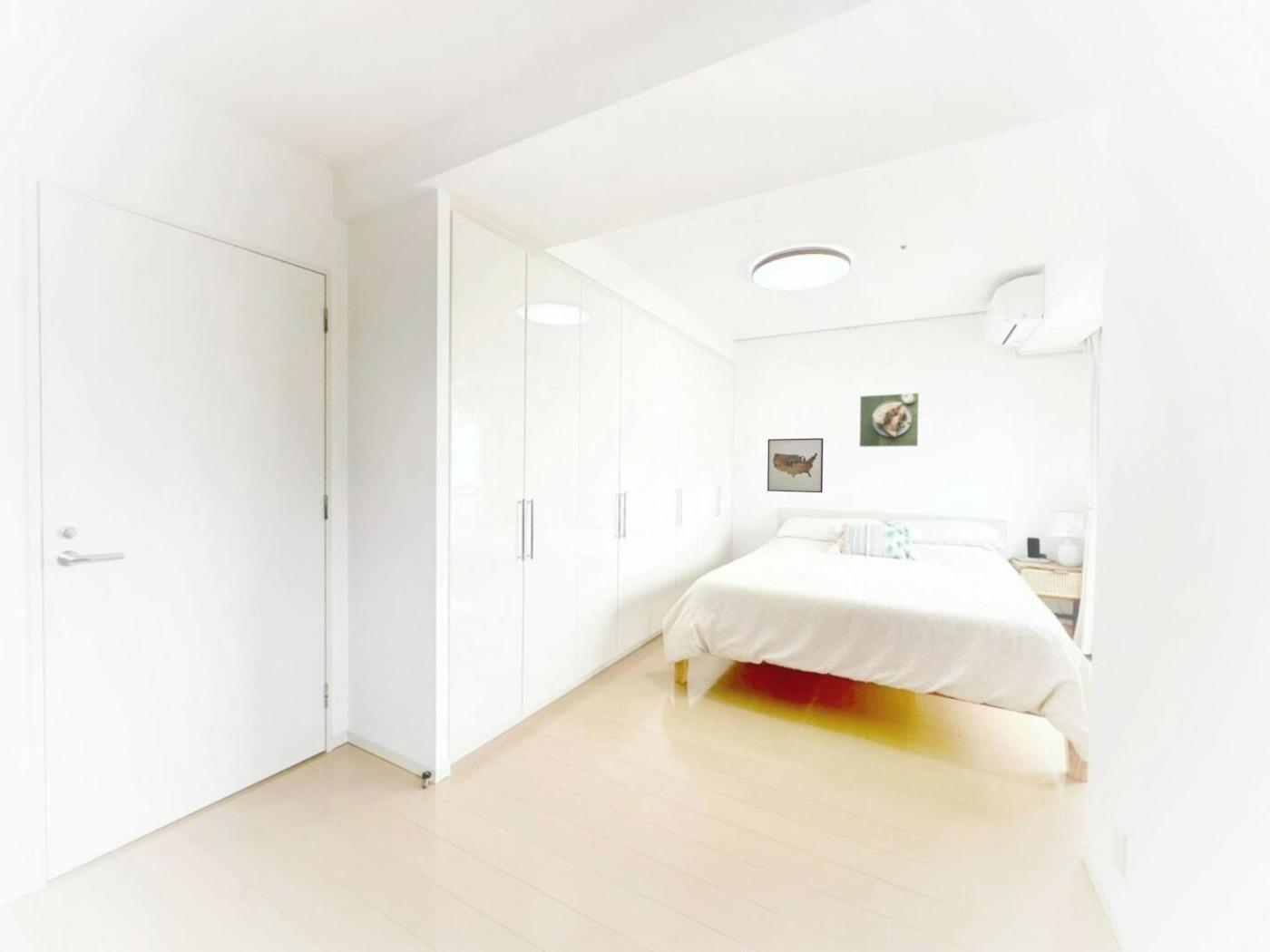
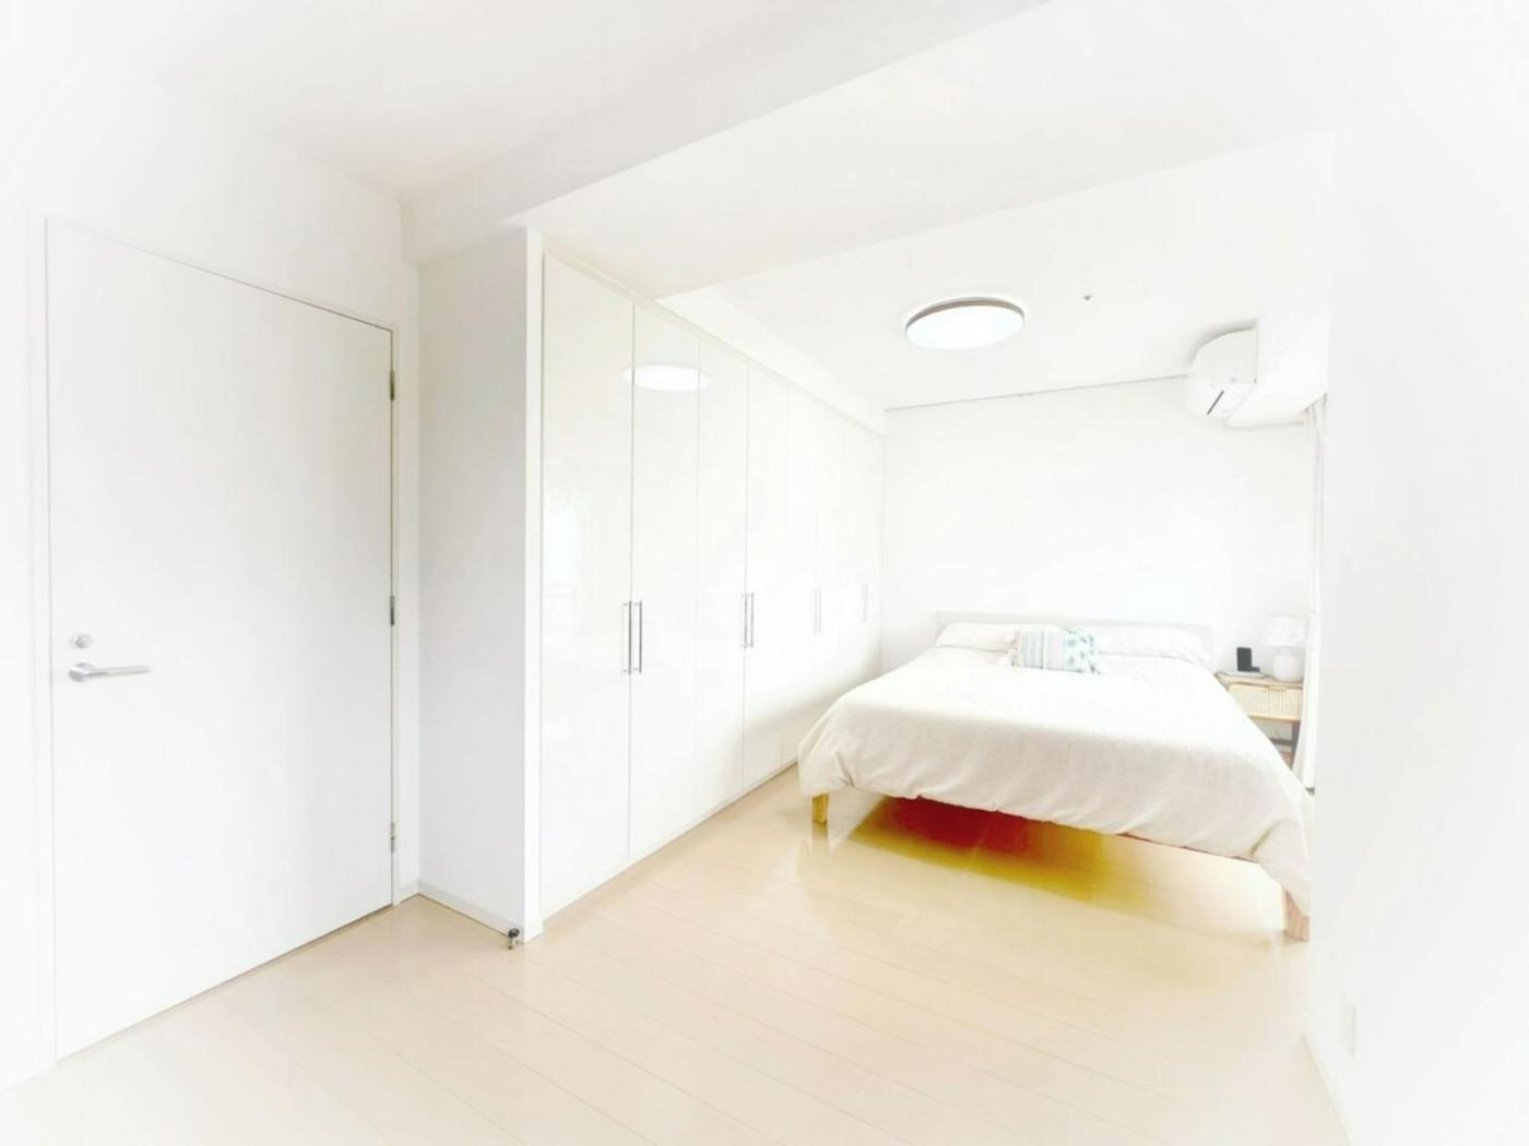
- wall art (795, 465)
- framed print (888, 420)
